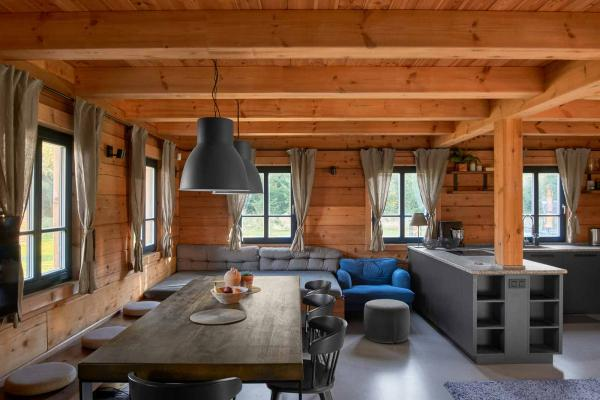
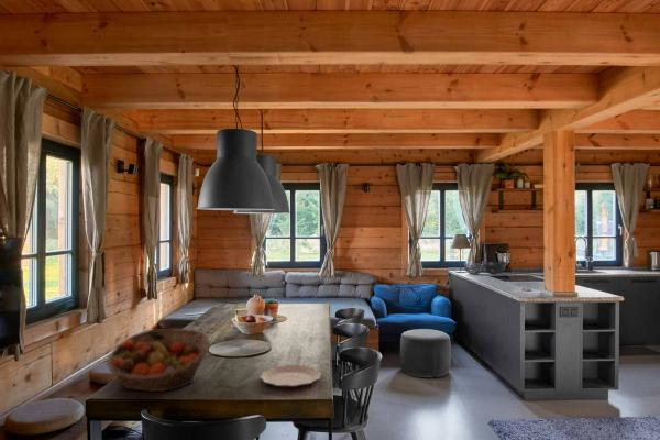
+ plate (290, 376)
+ fruit basket (160, 359)
